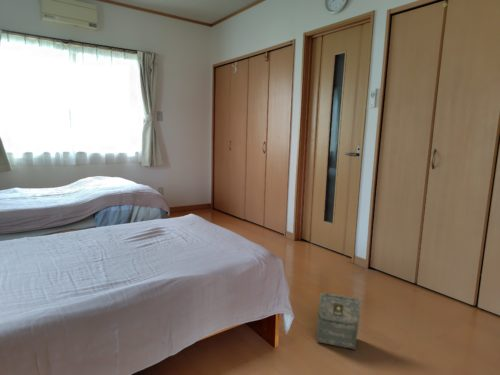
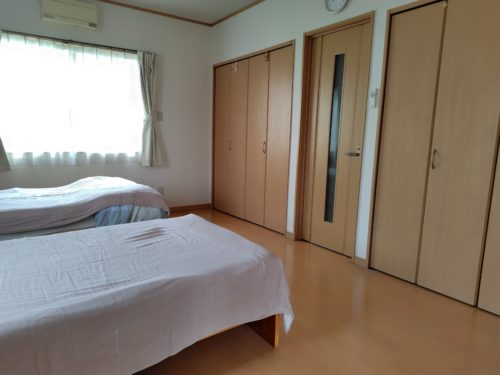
- bag (338, 318)
